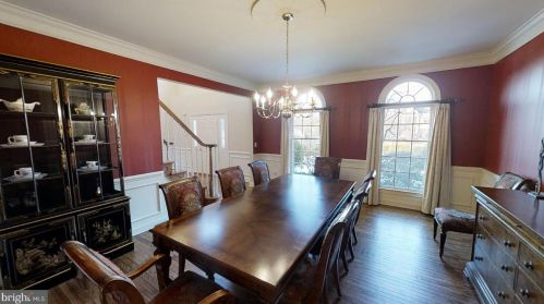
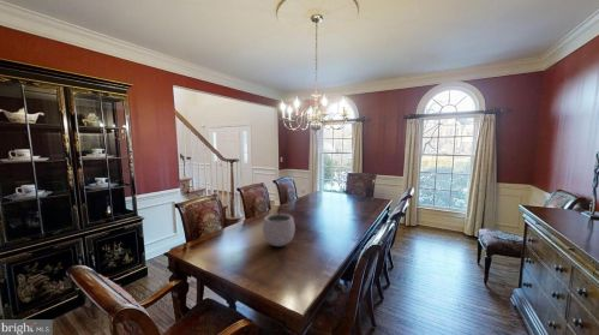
+ plant pot (278, 225)
